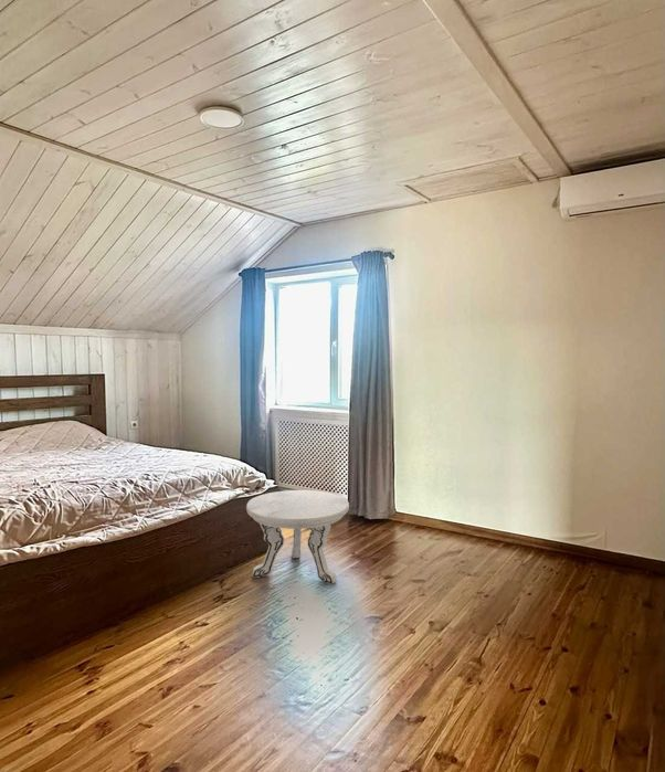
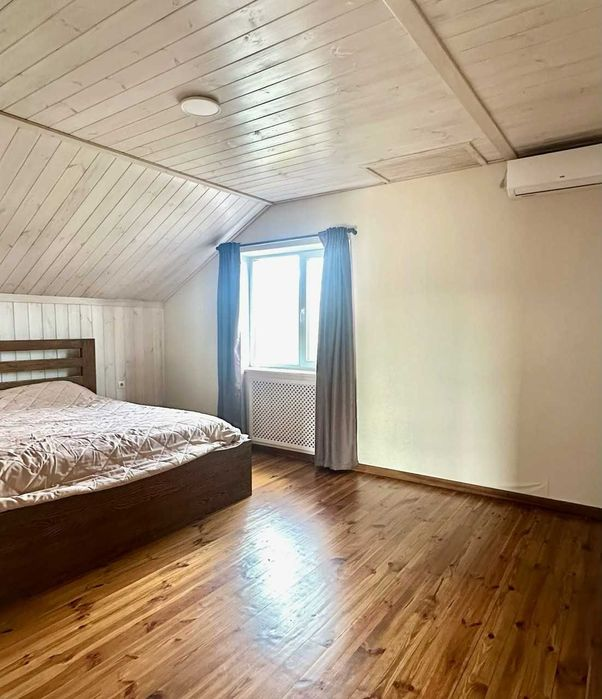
- side table (297, 537)
